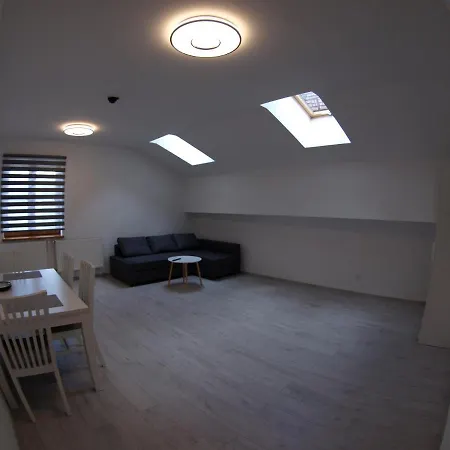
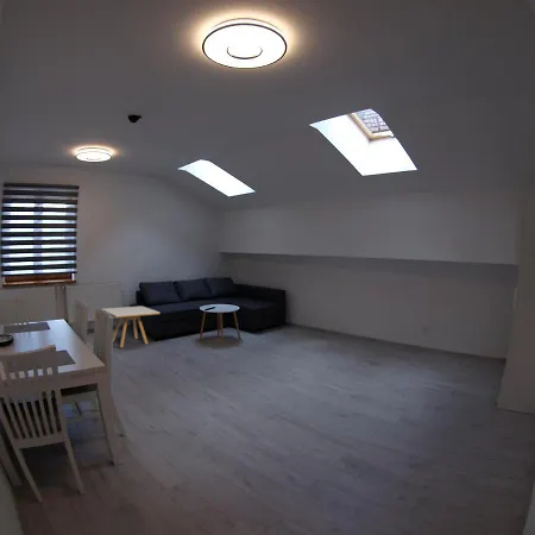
+ side table (133, 326)
